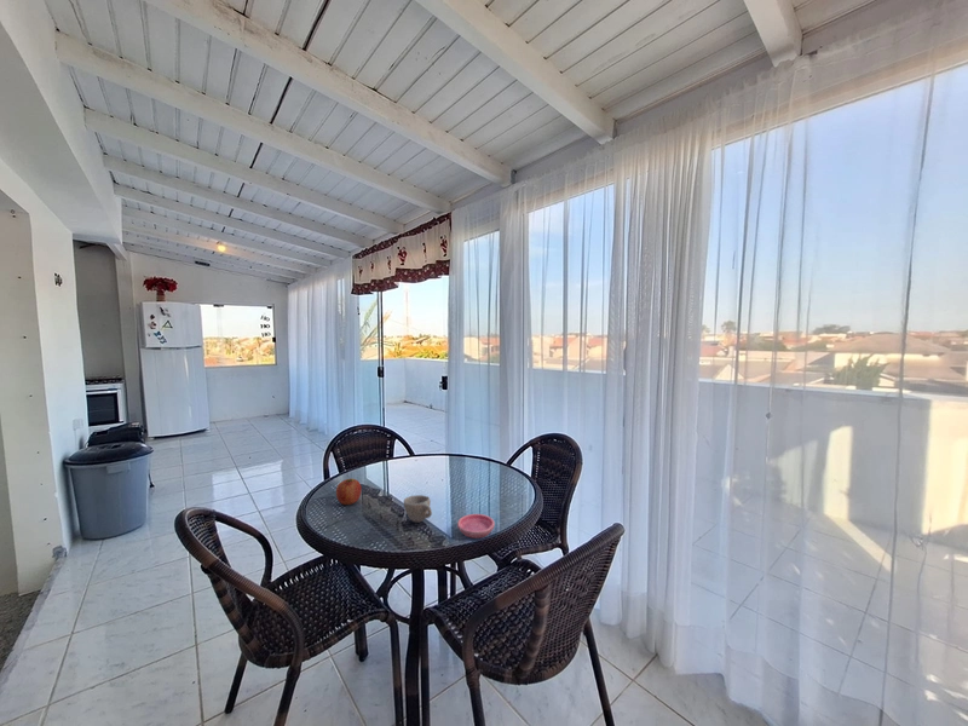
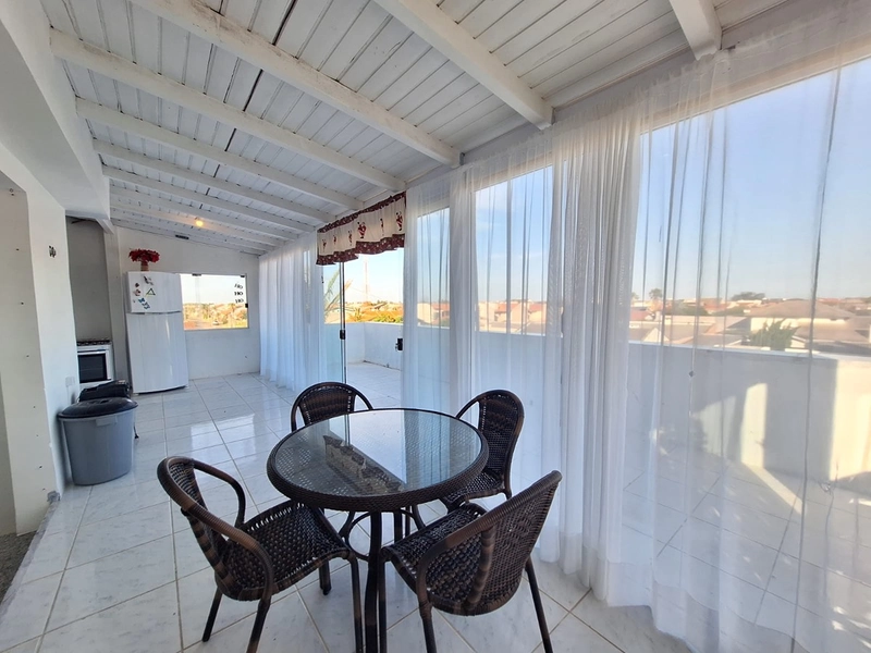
- fruit (348, 490)
- cup (420, 509)
- saucer (476, 526)
